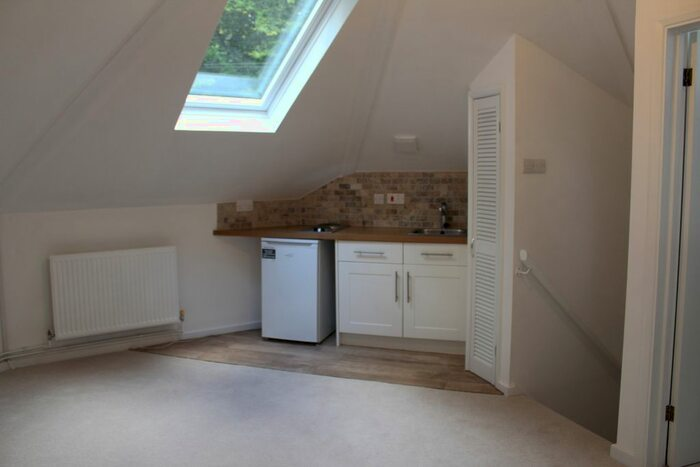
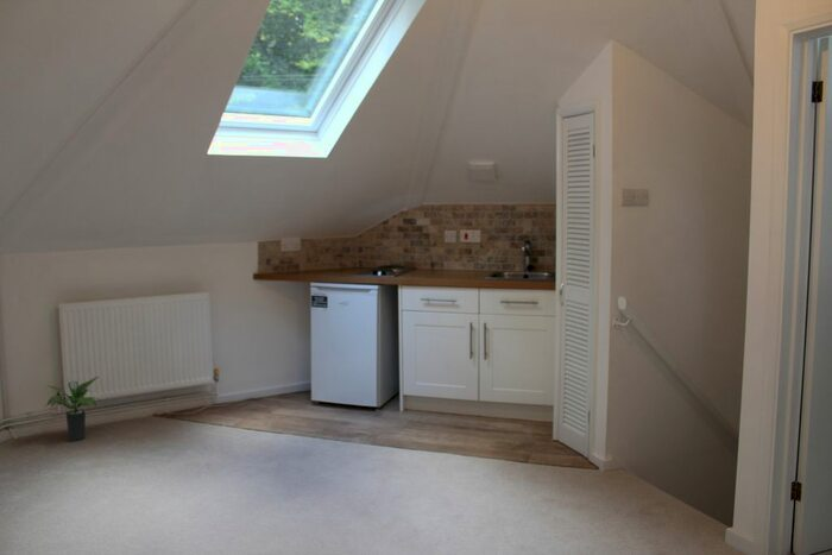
+ potted plant (74, 408)
